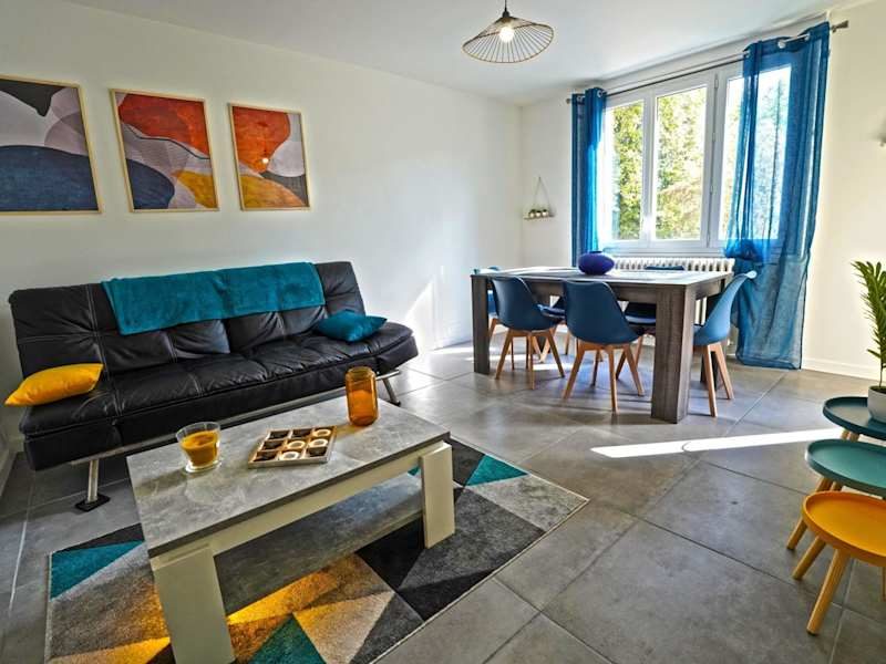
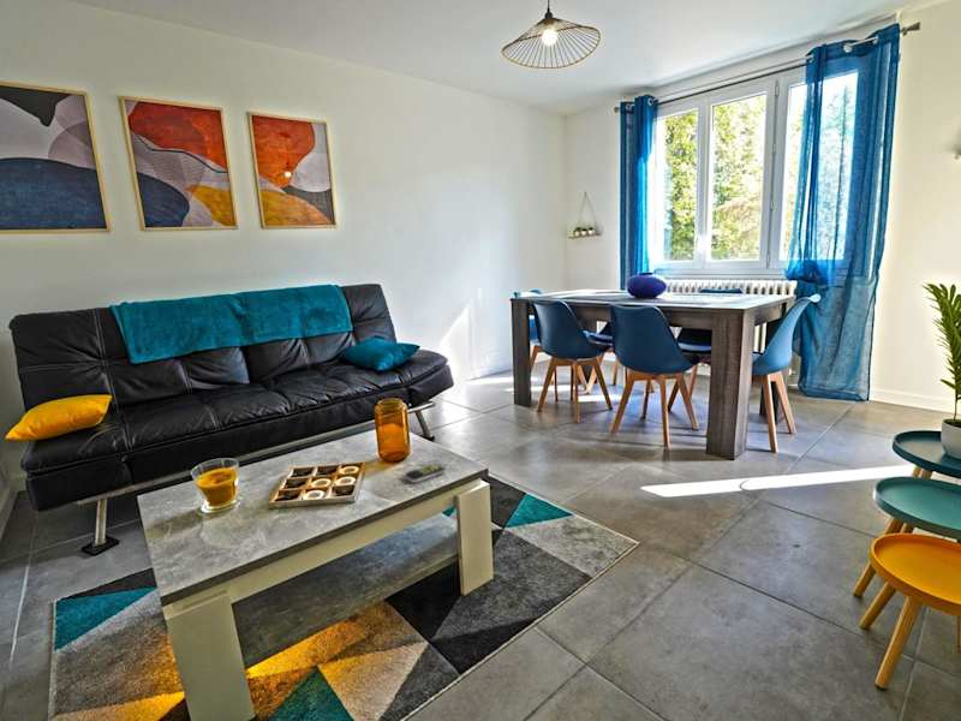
+ remote control (425, 472)
